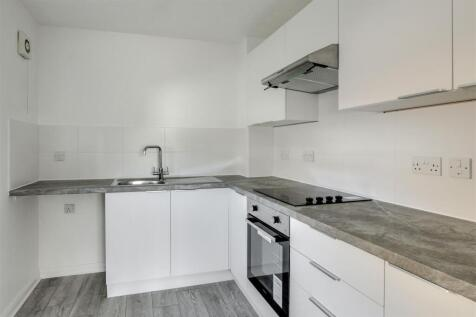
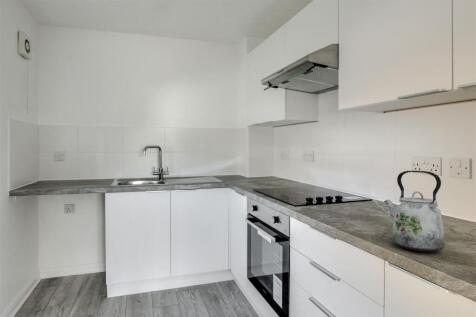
+ kettle (409, 207)
